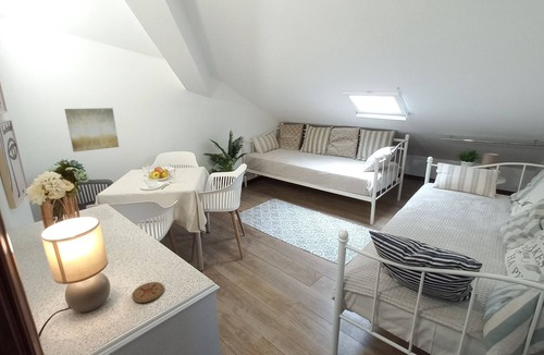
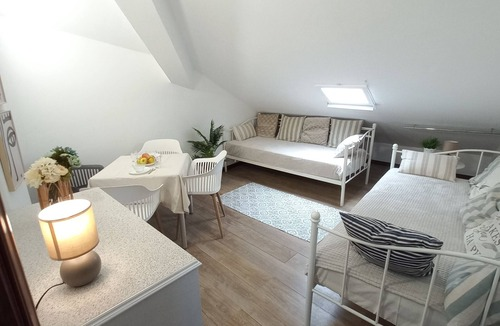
- wall art (94, 128)
- coaster (148, 292)
